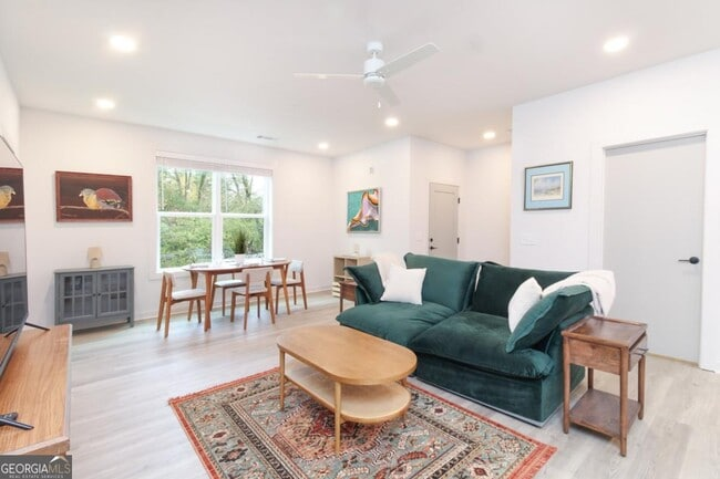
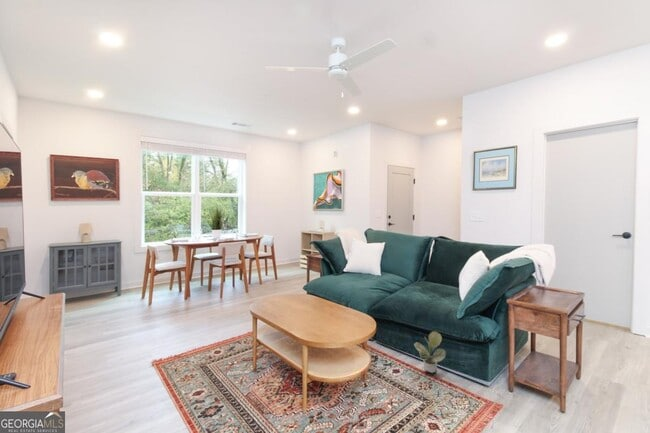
+ potted plant (428, 354)
